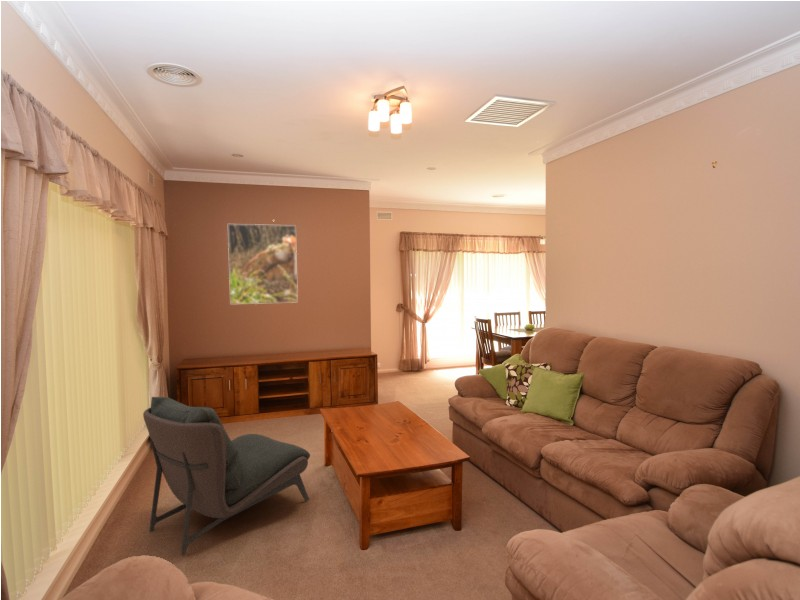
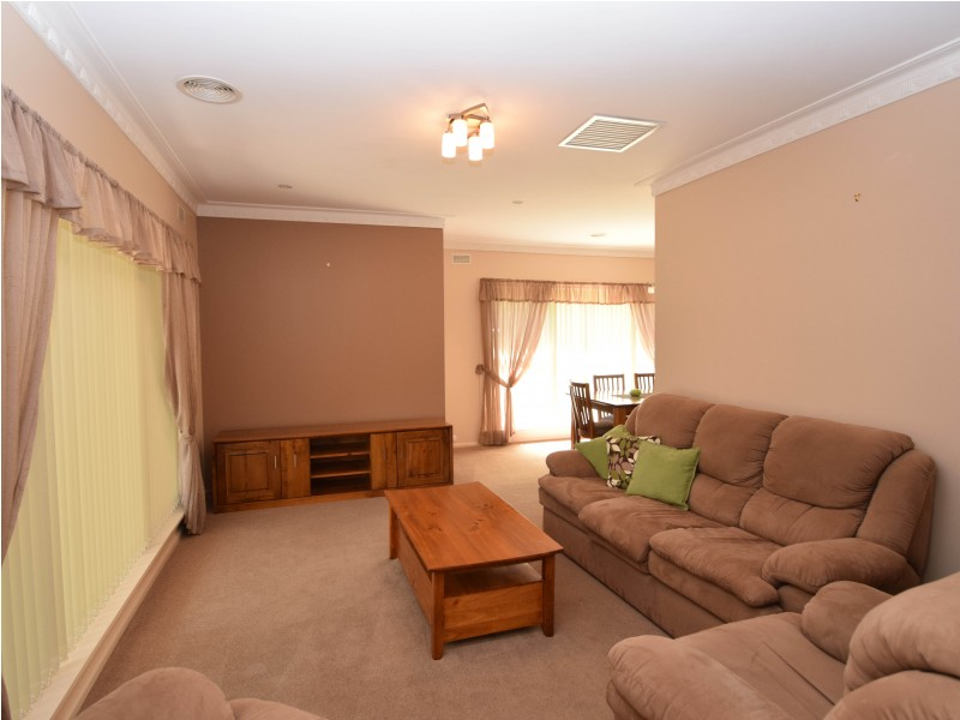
- armless chair (228, 453)
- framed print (263, 264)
